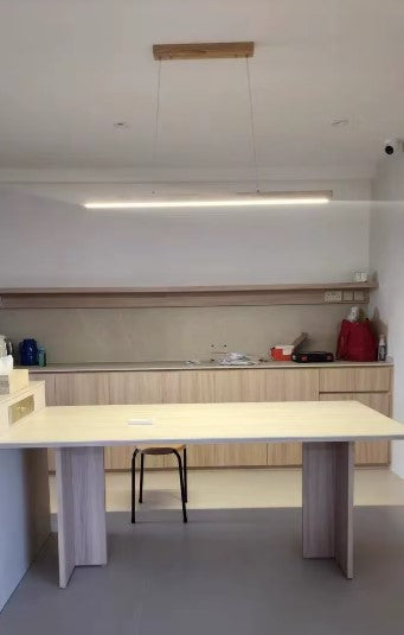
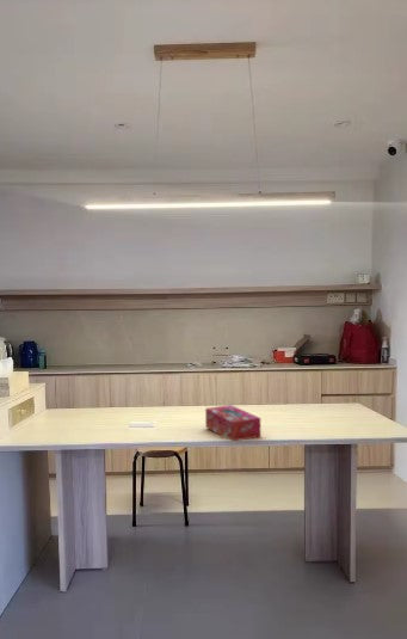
+ tissue box (232, 422)
